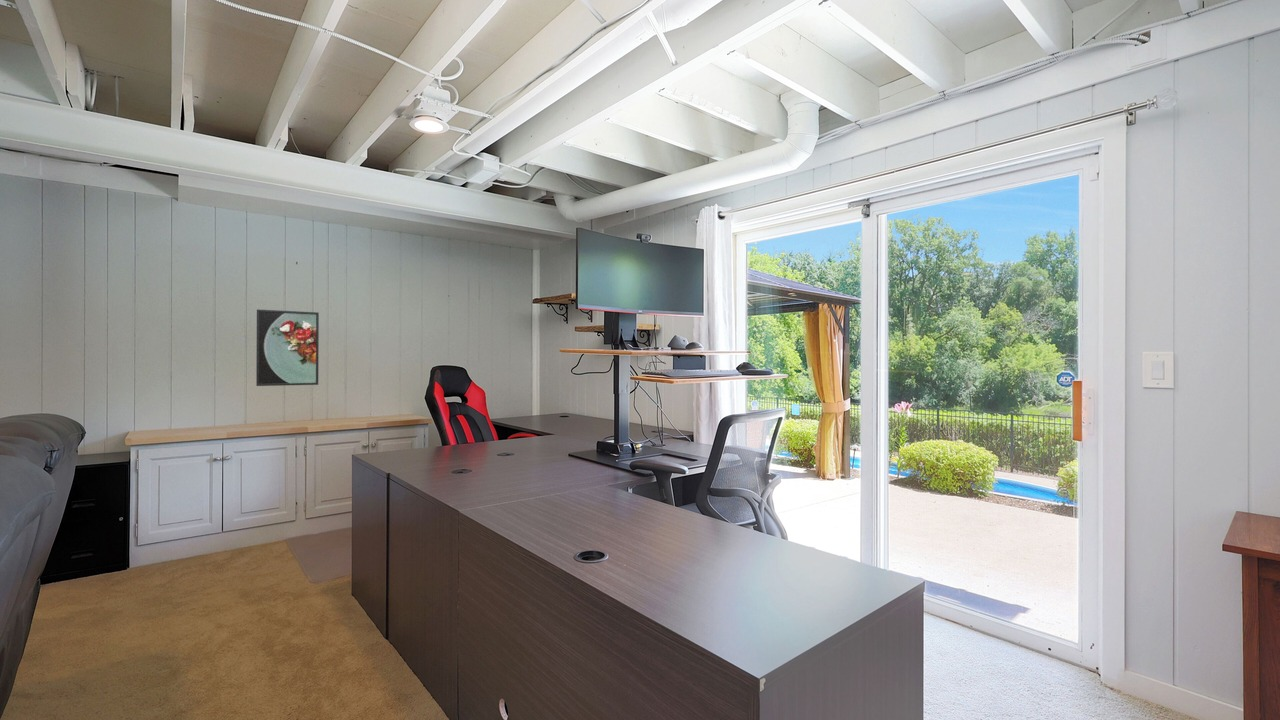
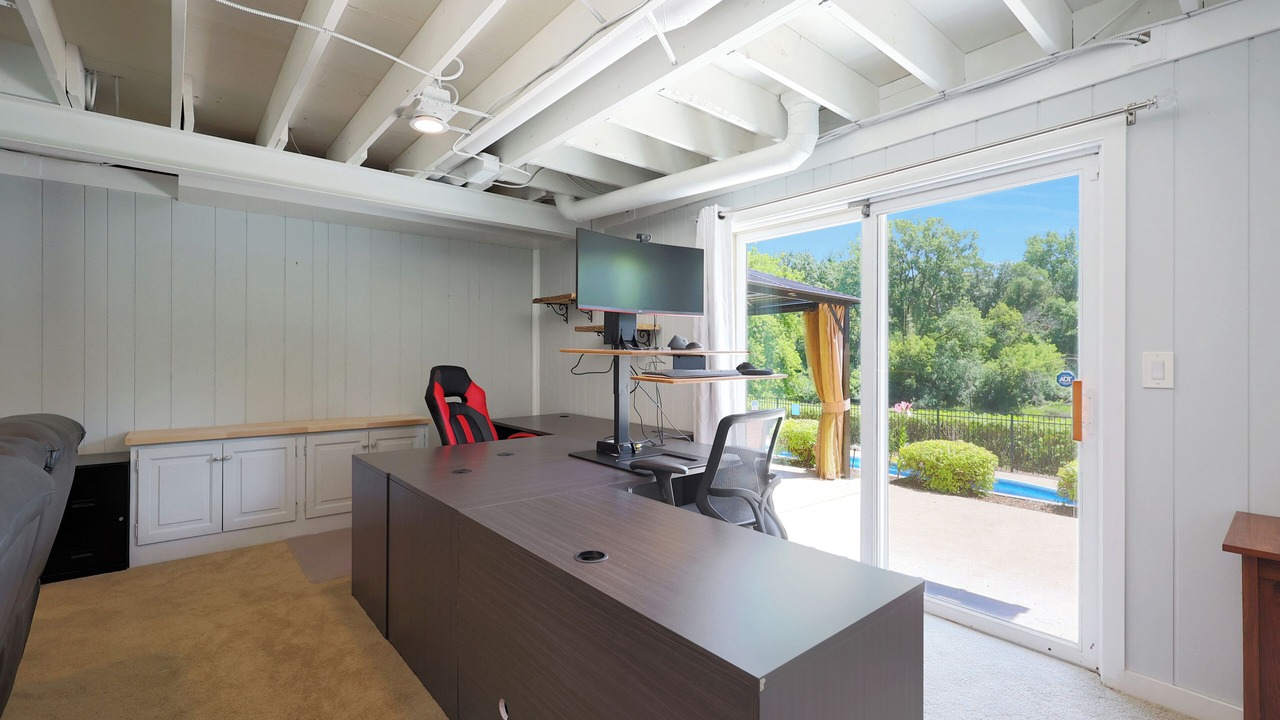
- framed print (288, 348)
